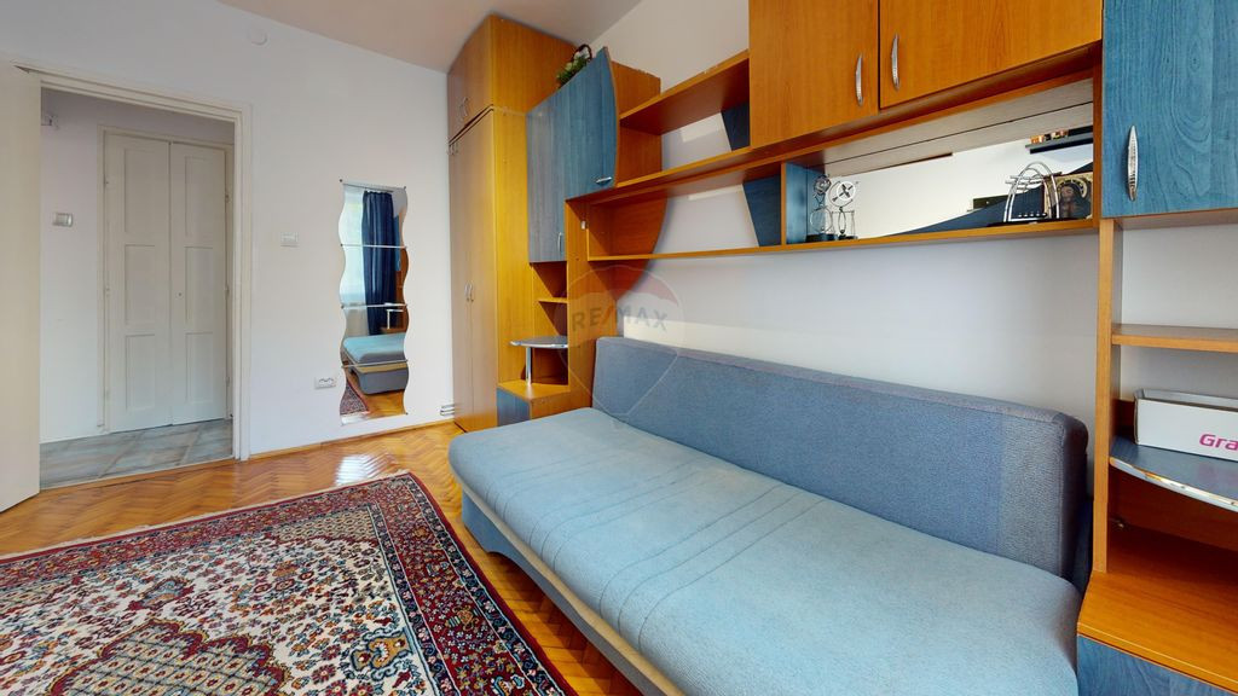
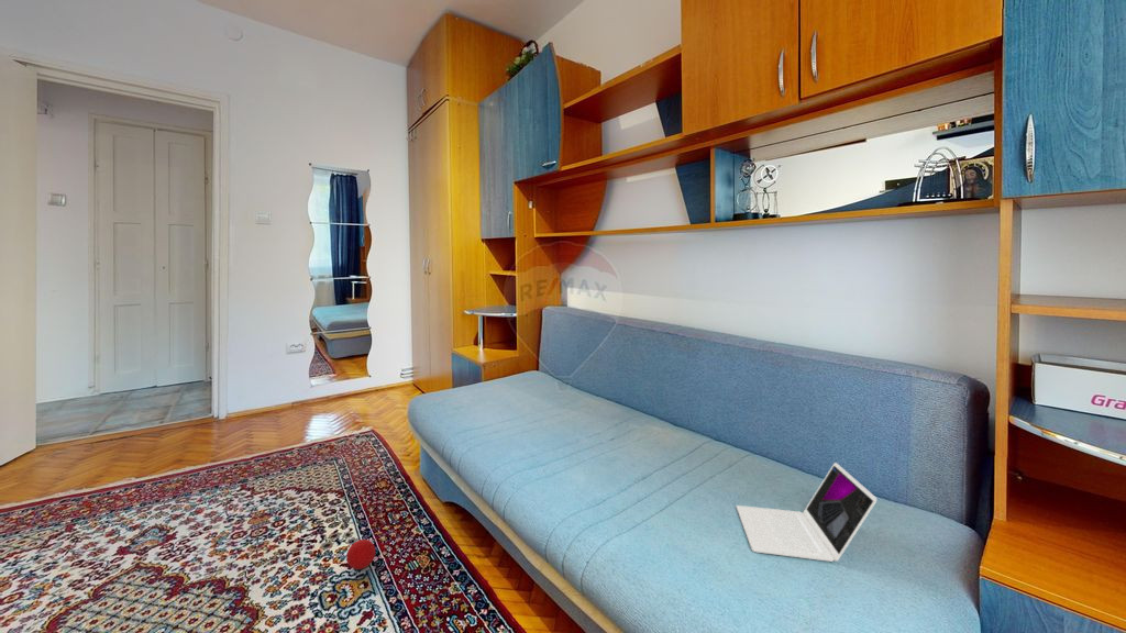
+ ball (361, 554)
+ laptop (806, 507)
